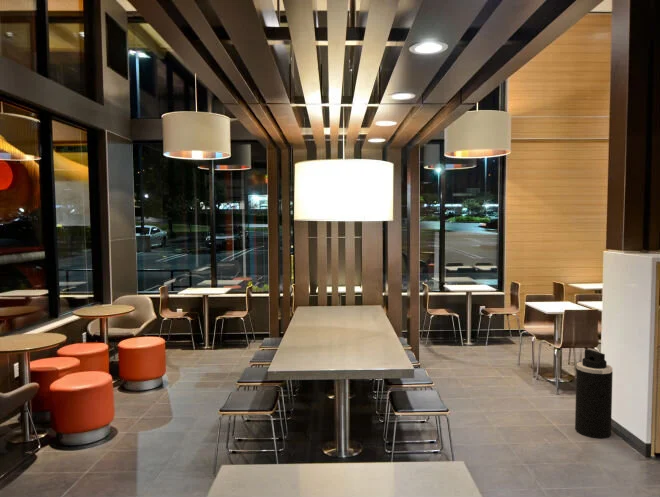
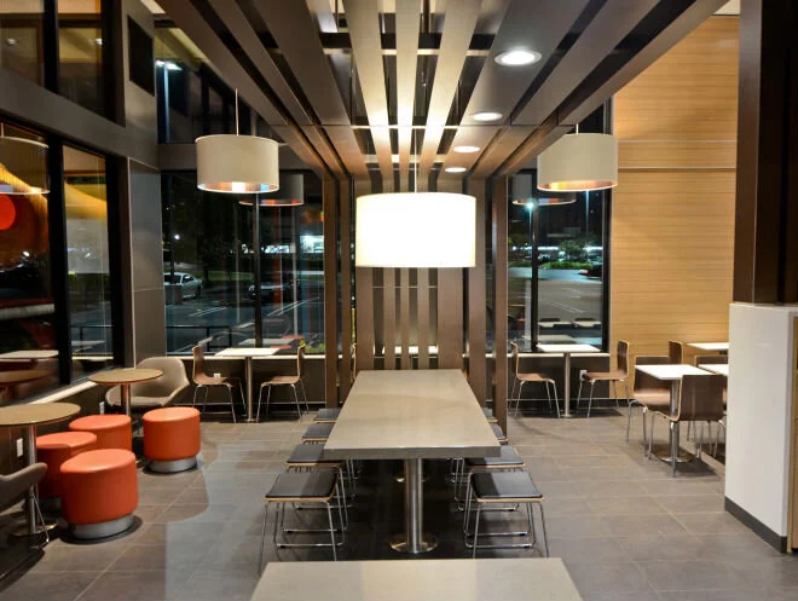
- trash can (593, 392)
